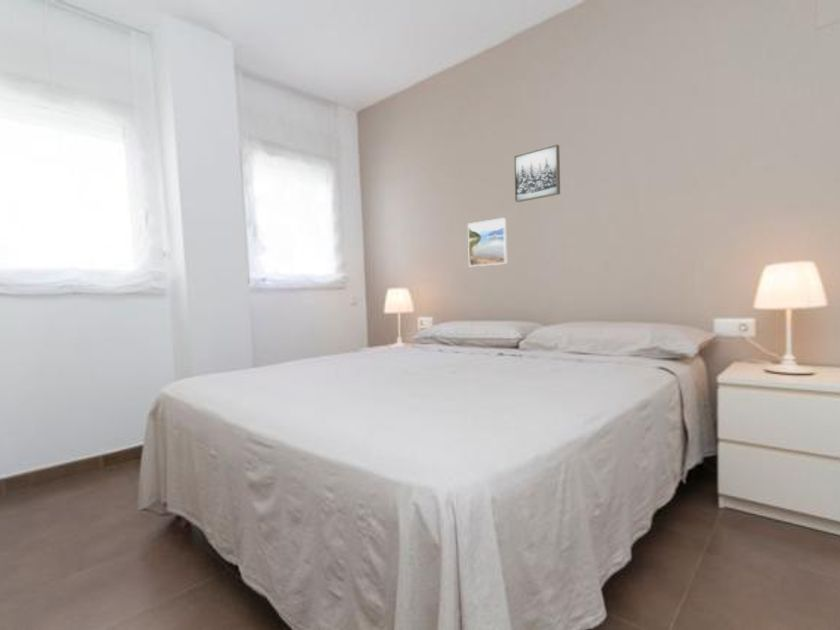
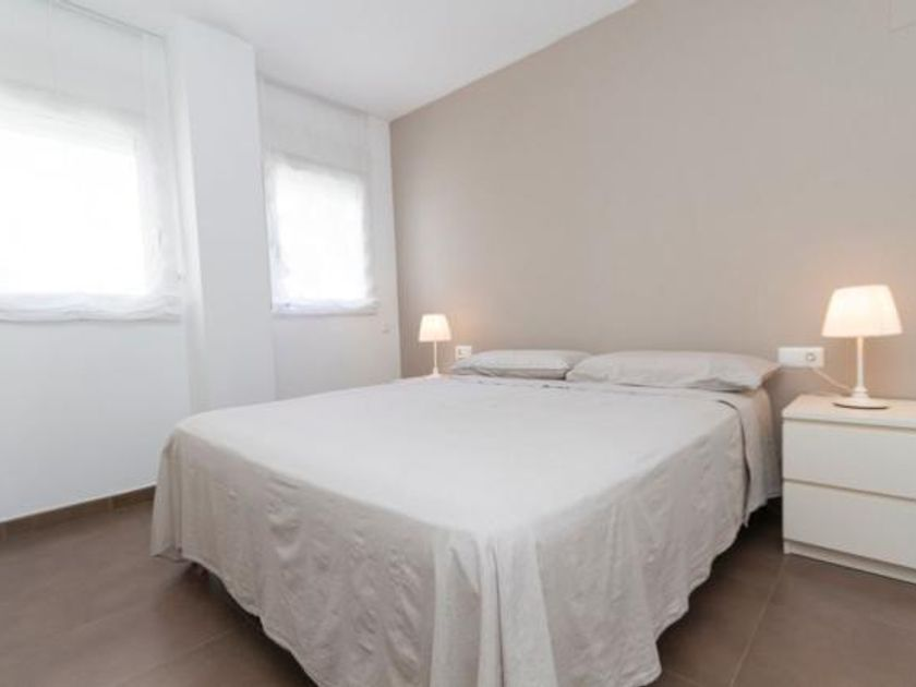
- wall art (536, 174)
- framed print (487, 243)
